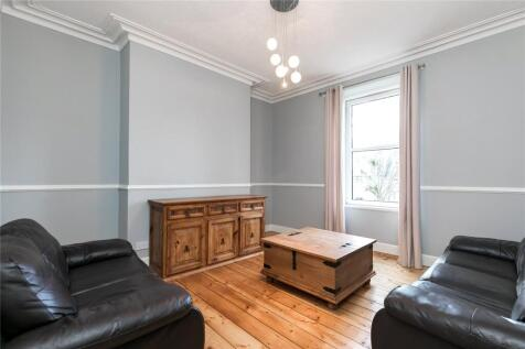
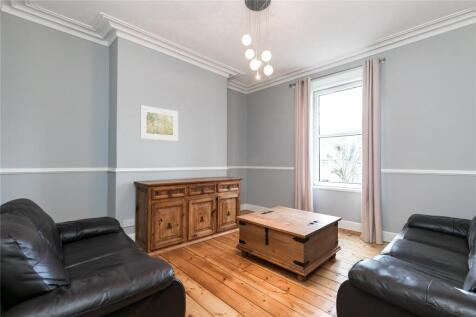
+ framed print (160, 124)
